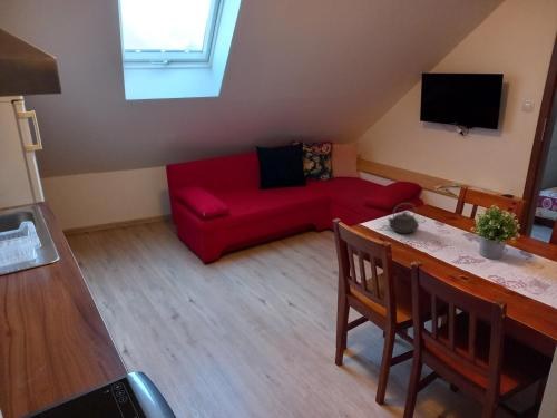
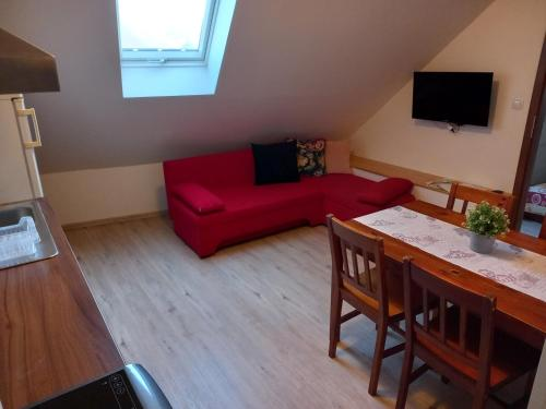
- teapot (402, 216)
